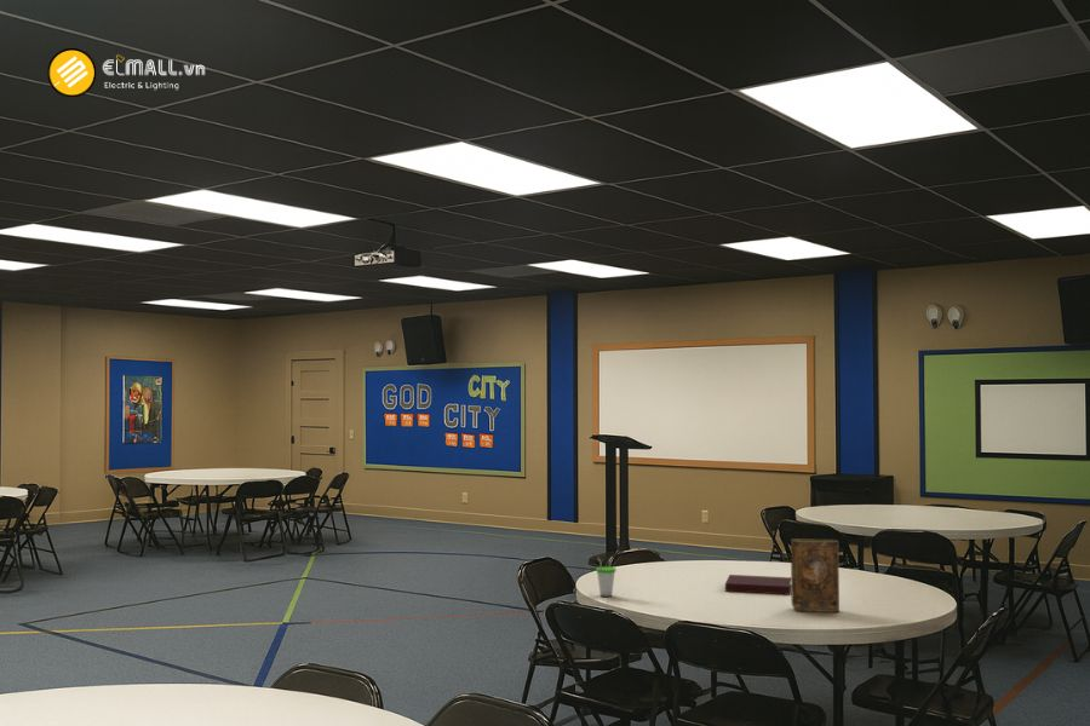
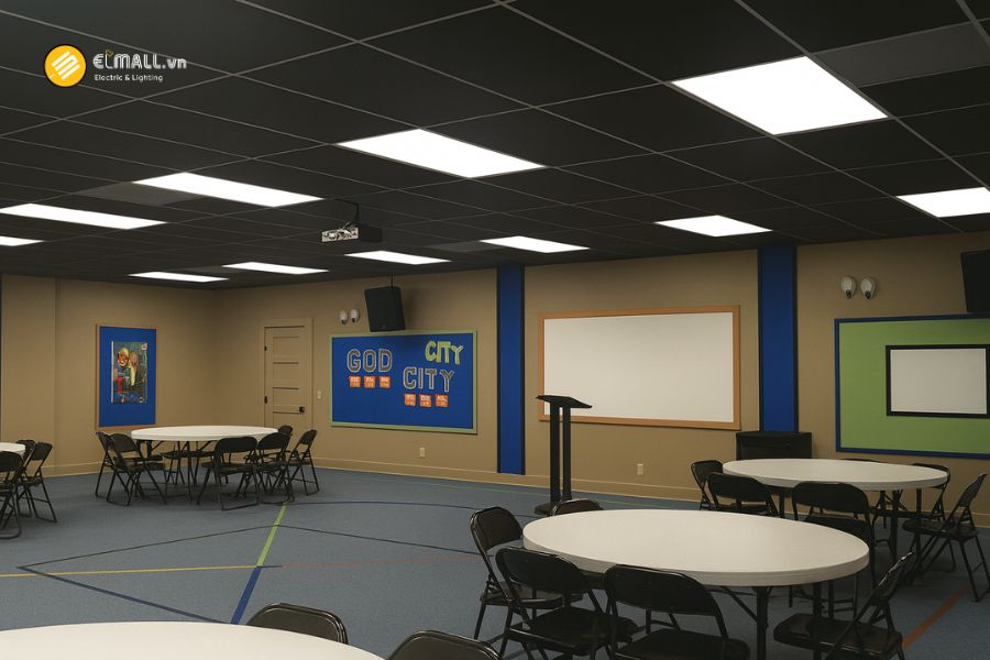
- book (815, 575)
- cup (606, 575)
- notebook (758, 583)
